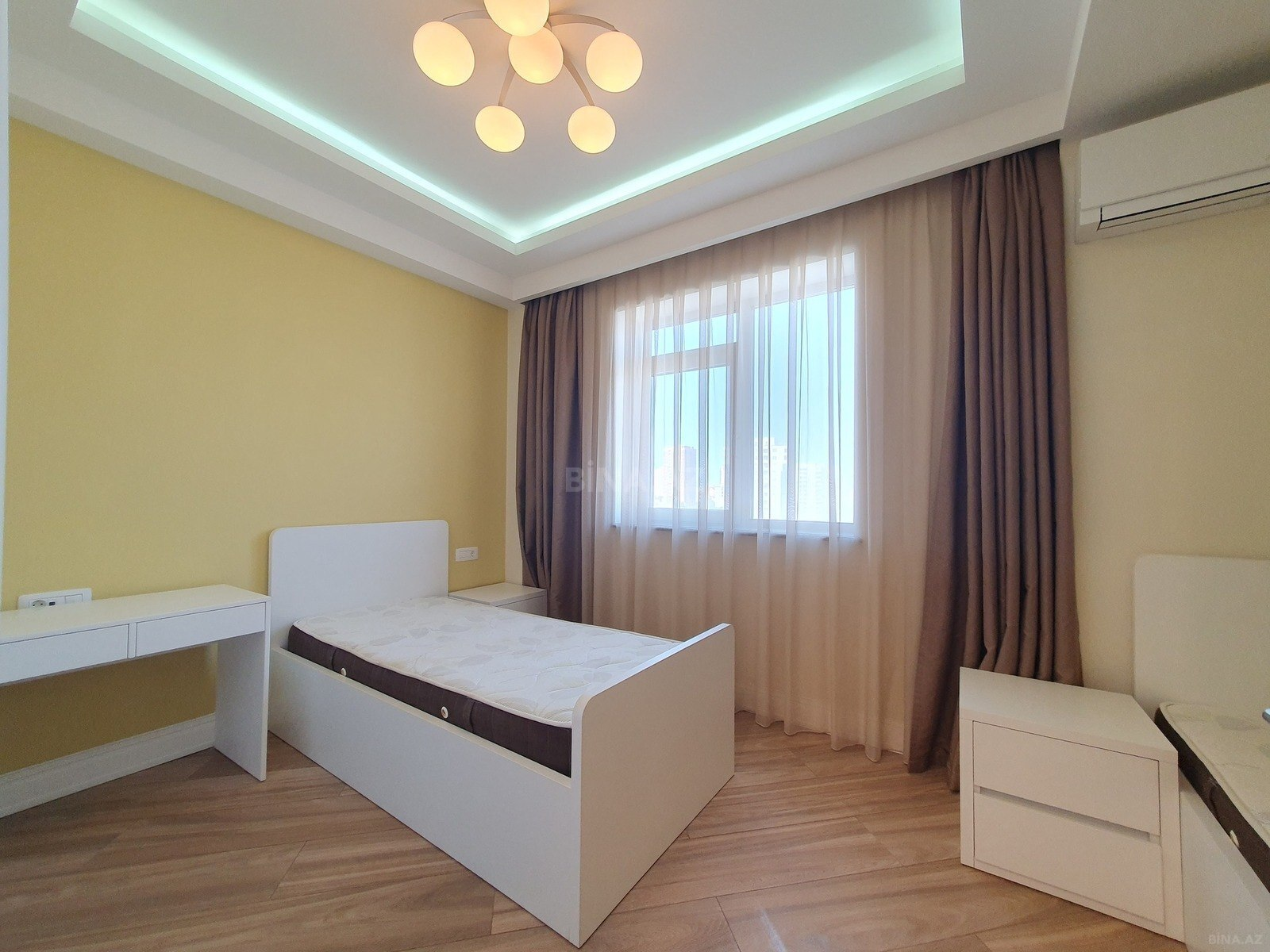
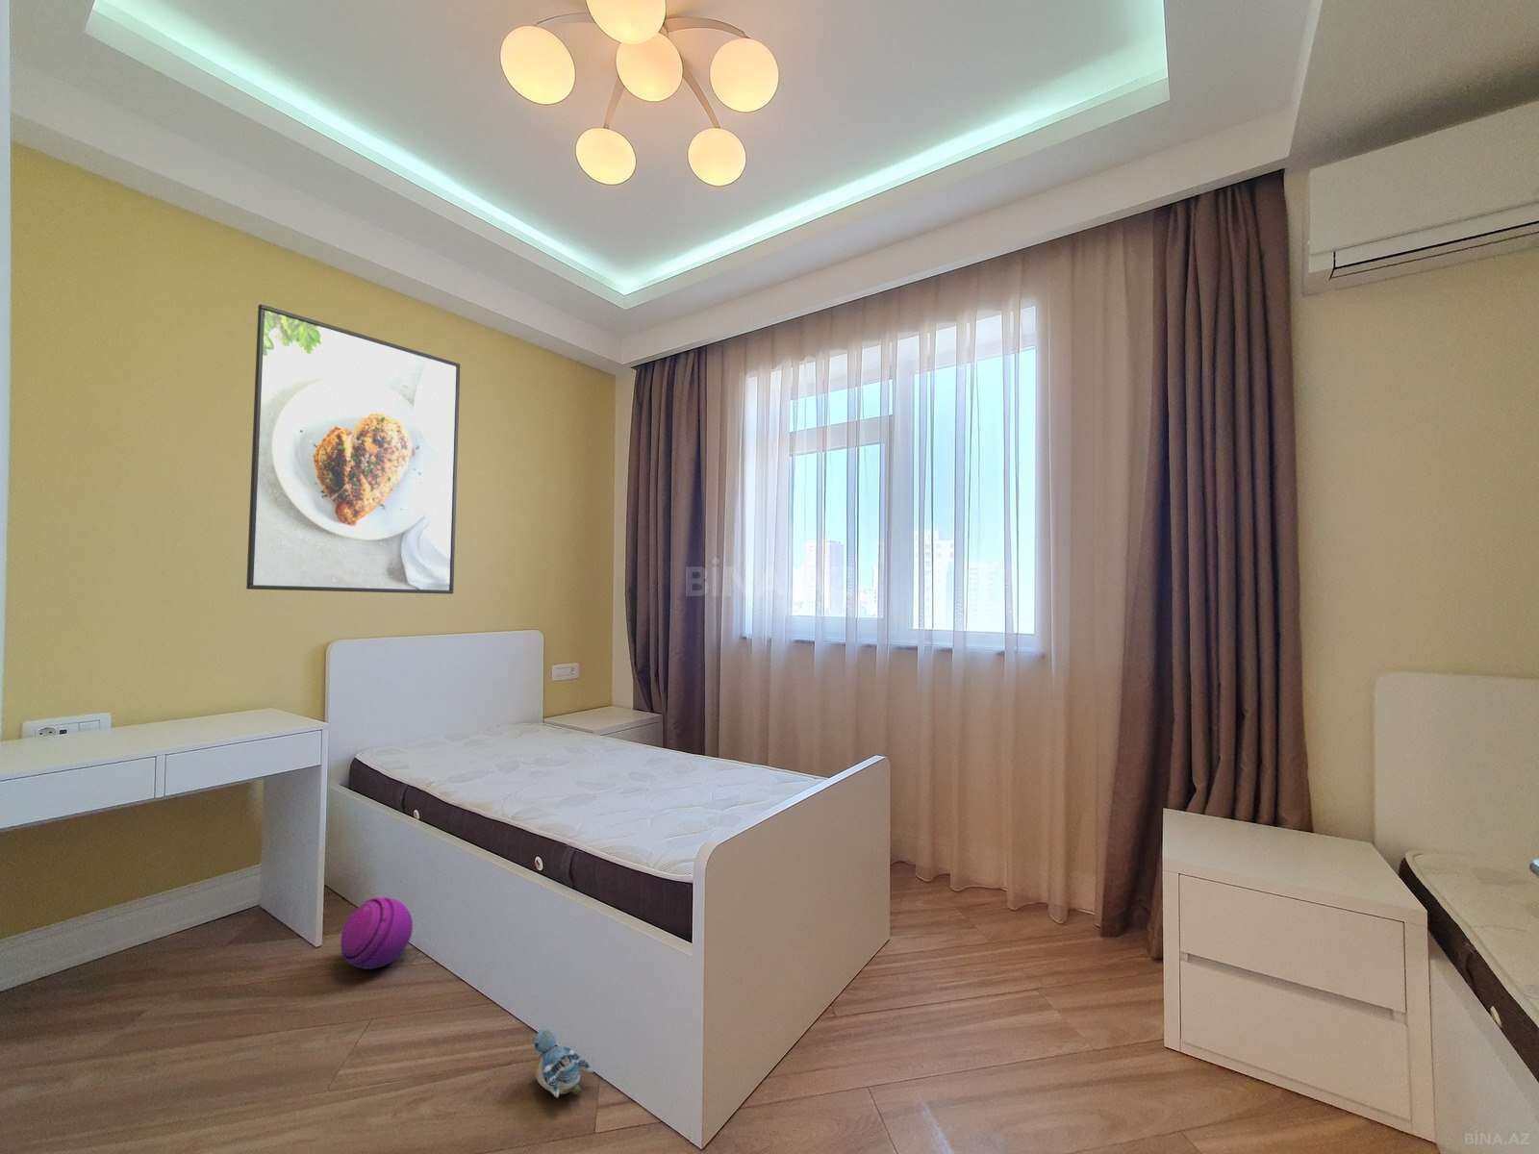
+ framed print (365, 463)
+ plush toy (557, 1063)
+ ball (377, 932)
